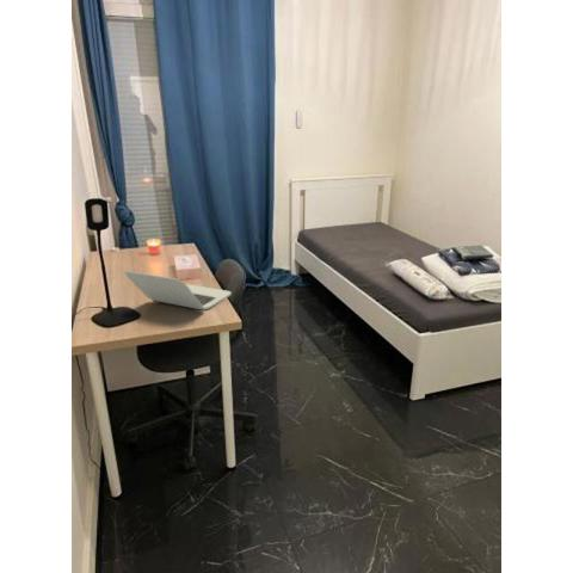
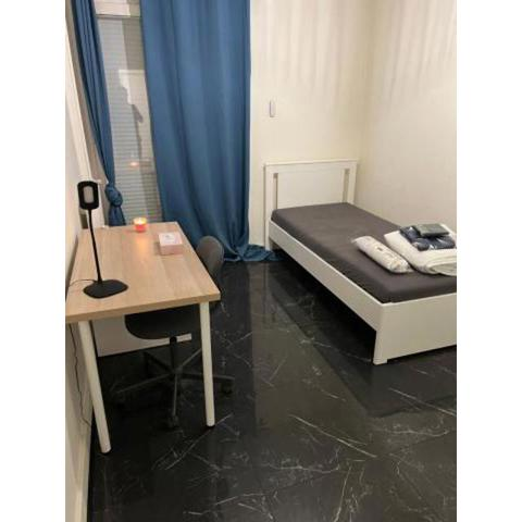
- laptop (180, 282)
